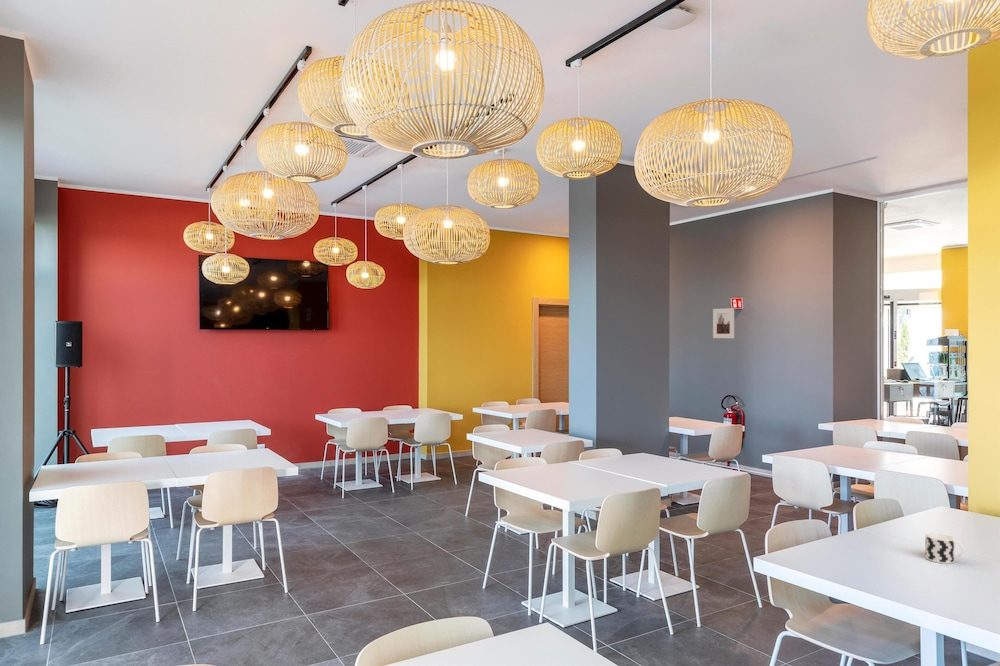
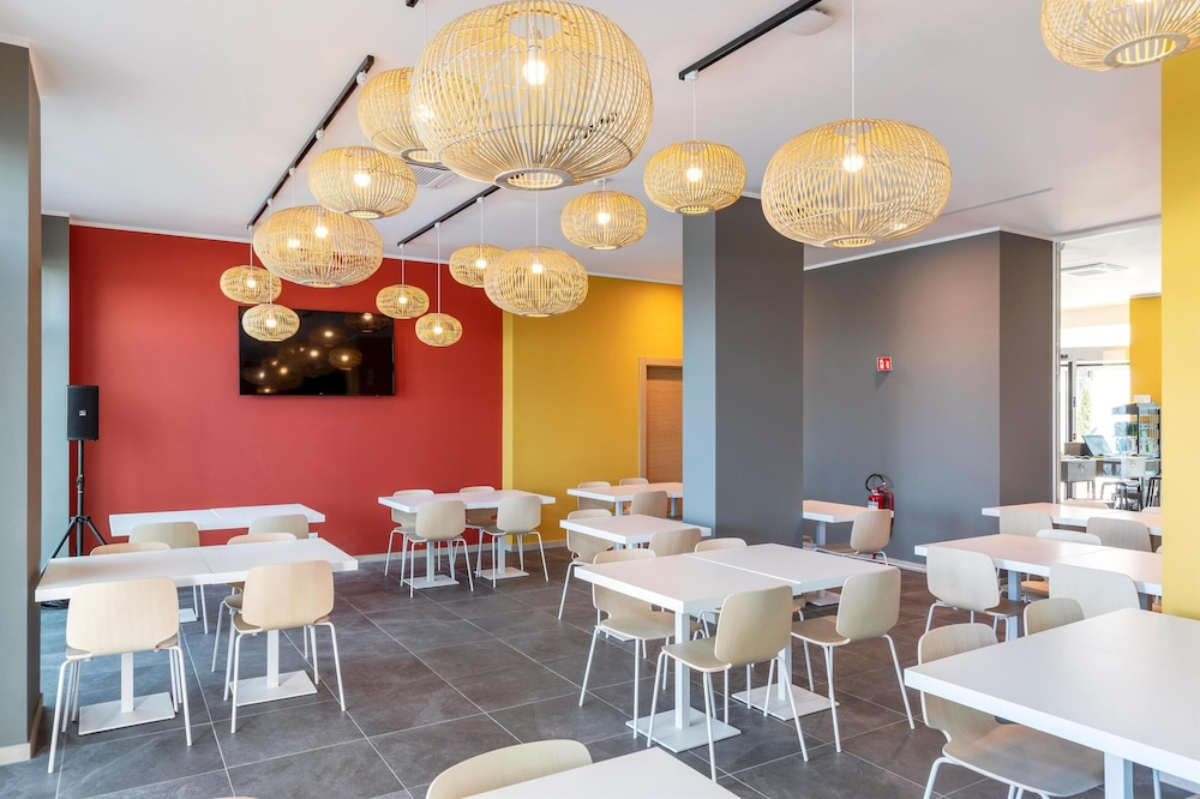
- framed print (723, 323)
- cup (944, 548)
